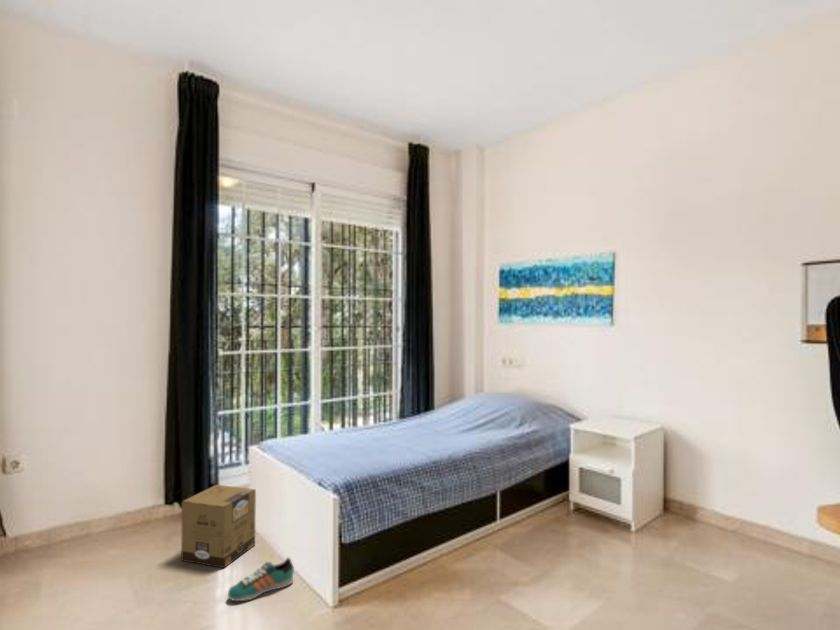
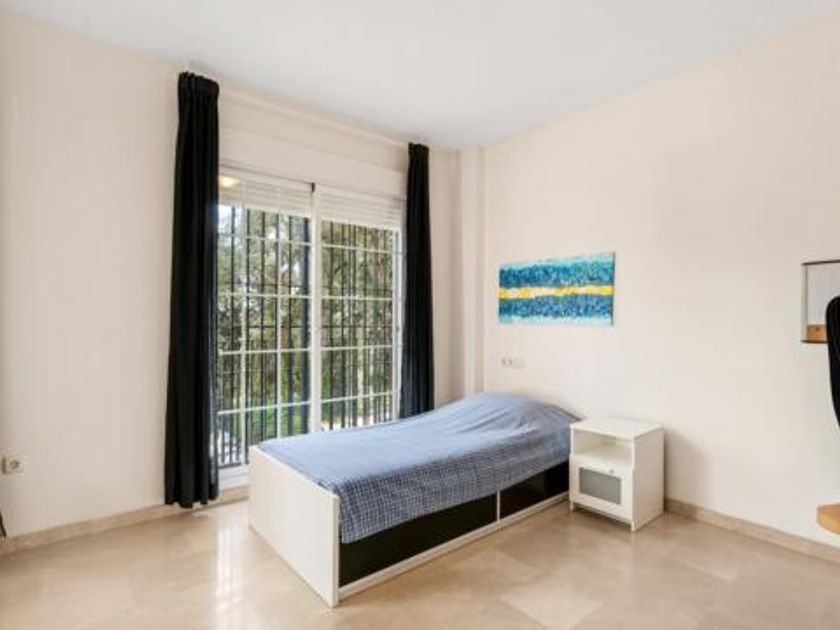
- cardboard box (219, 523)
- sneaker (261, 576)
